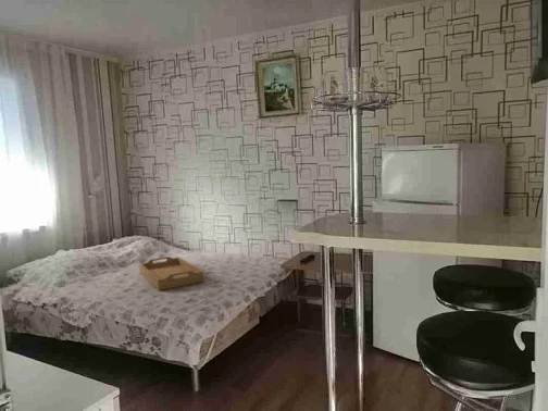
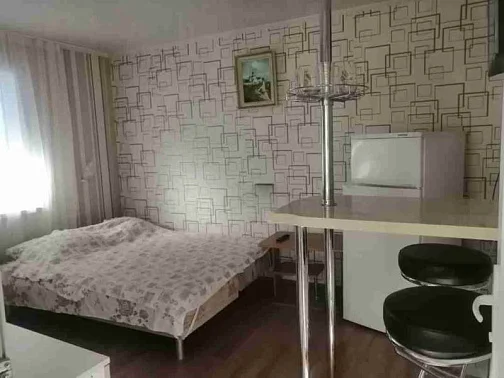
- serving tray (170, 271)
